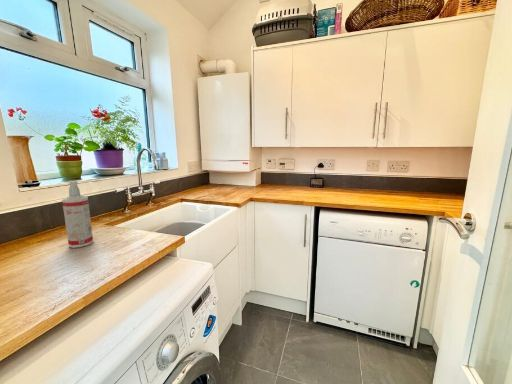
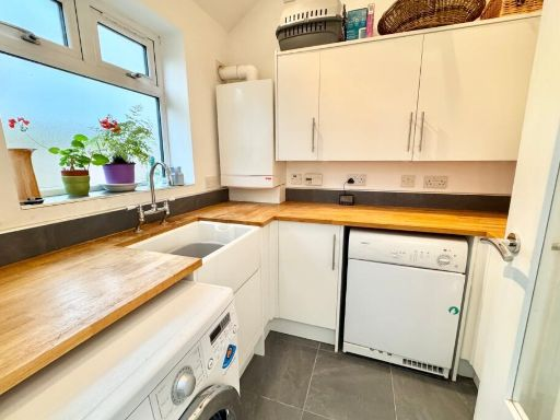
- spray bottle (77, 212)
